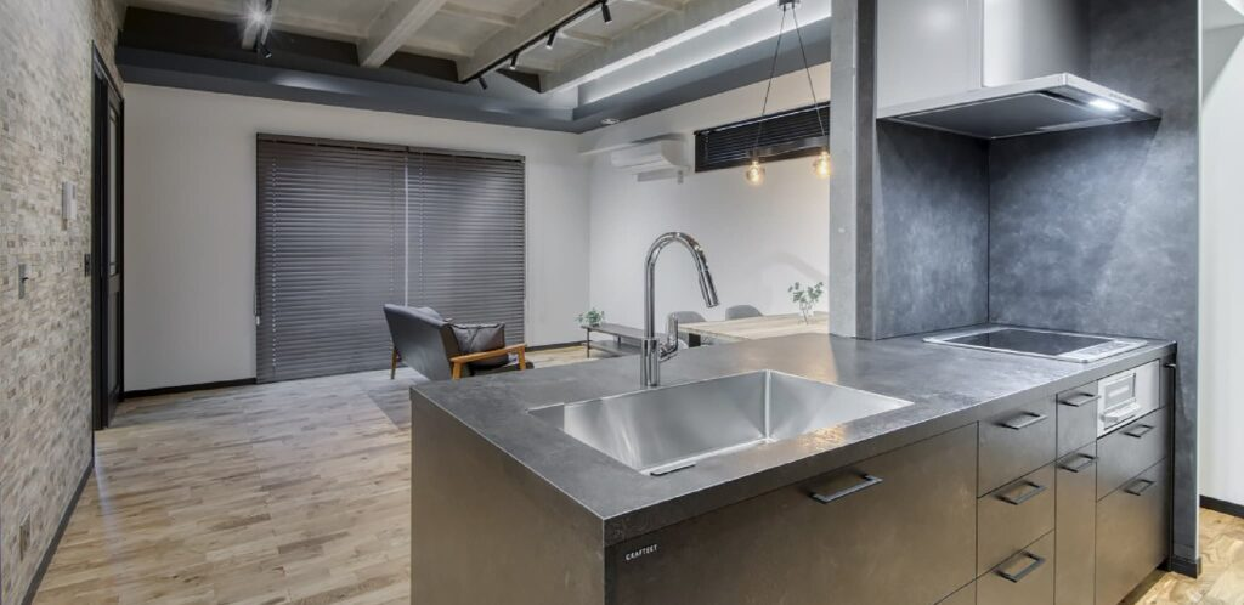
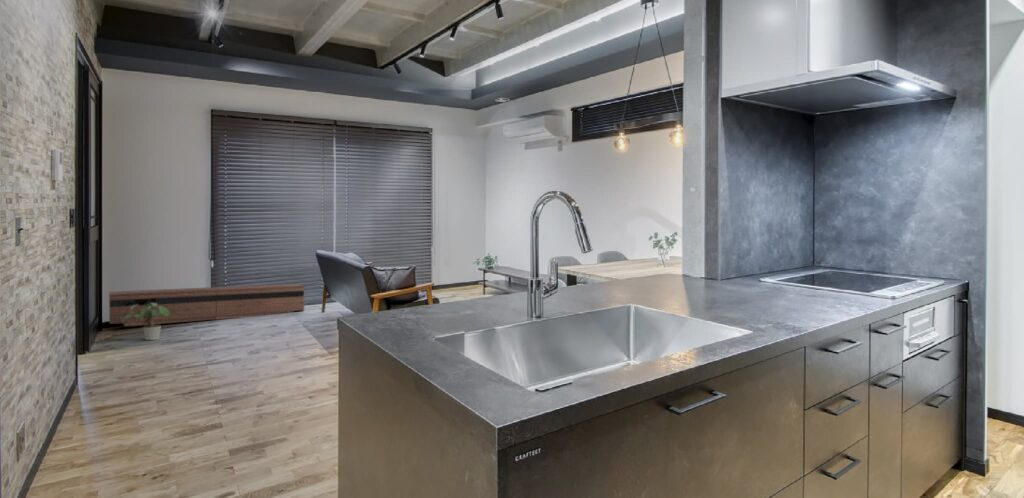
+ media console (213, 303)
+ potted plant (146, 321)
